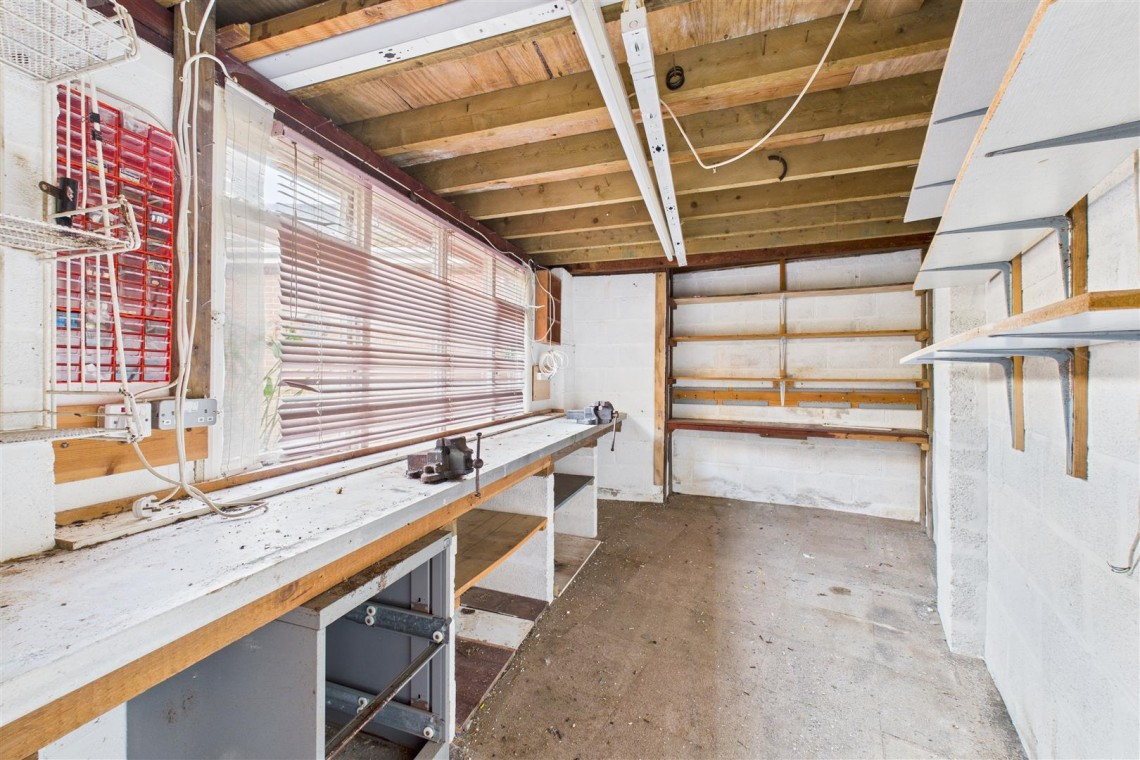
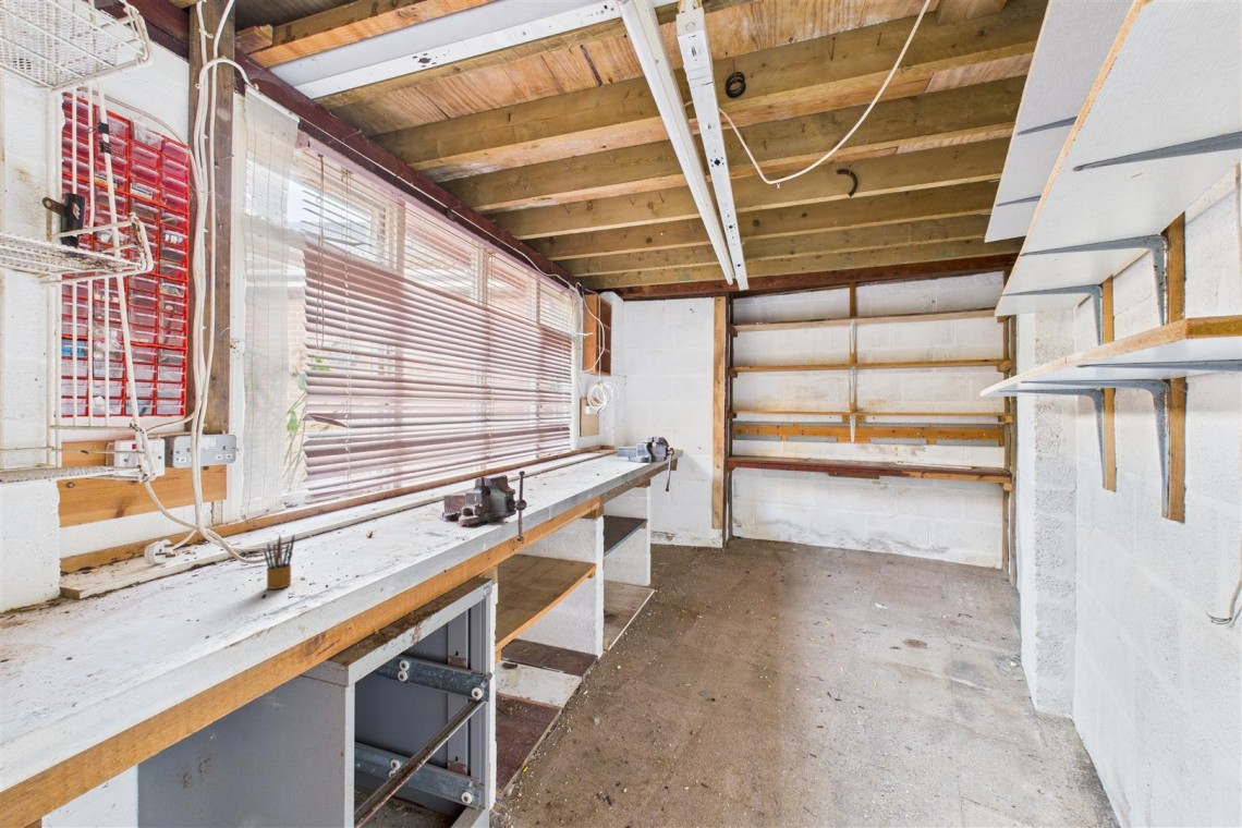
+ pencil box (280, 561)
